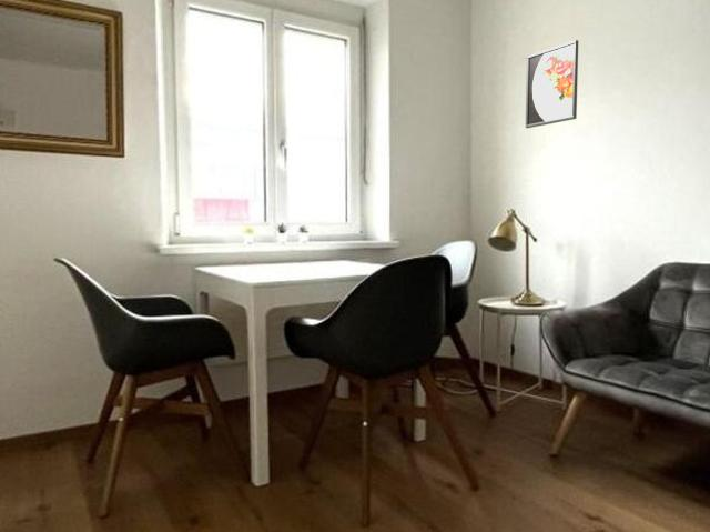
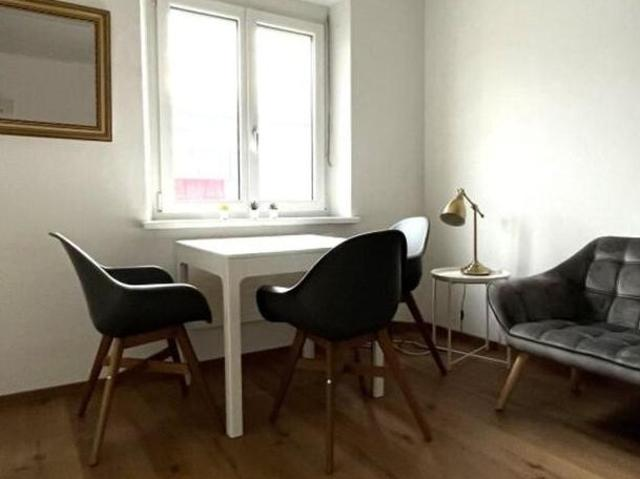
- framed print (550, 86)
